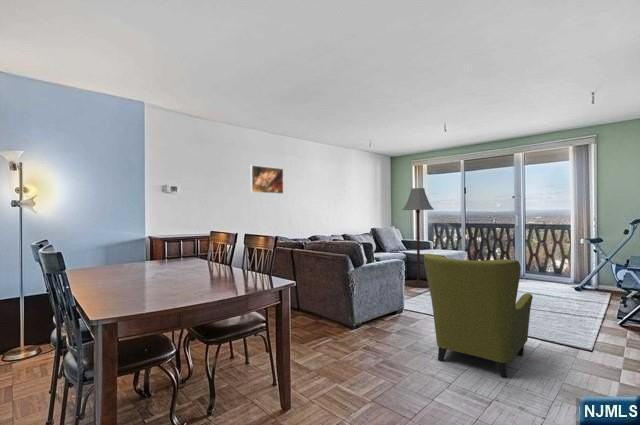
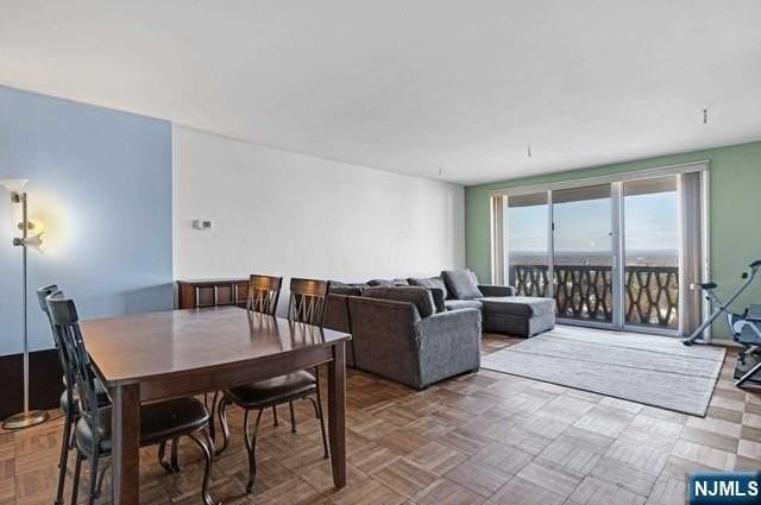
- armchair (475, 306)
- floor lamp (418, 236)
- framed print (267, 180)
